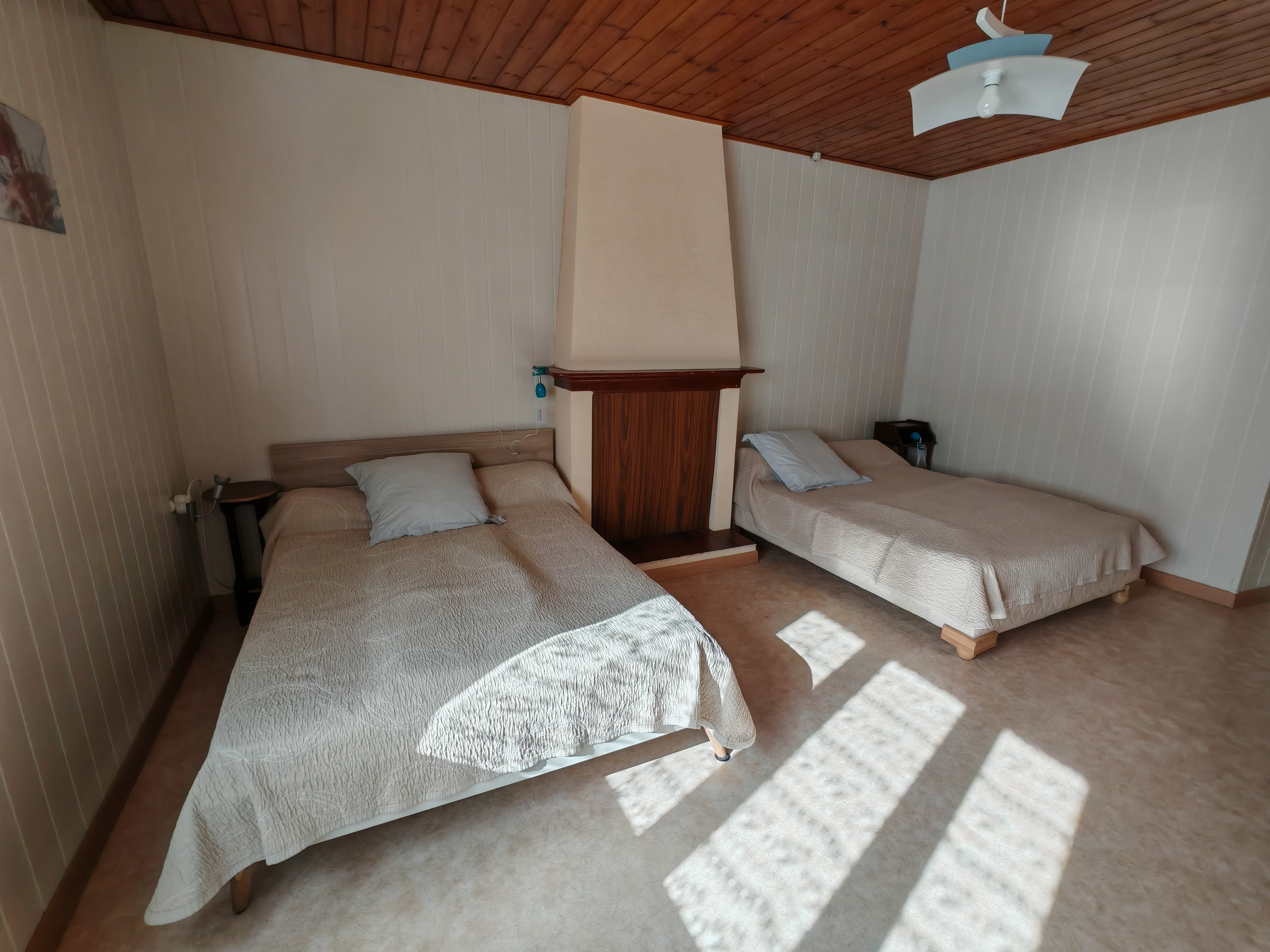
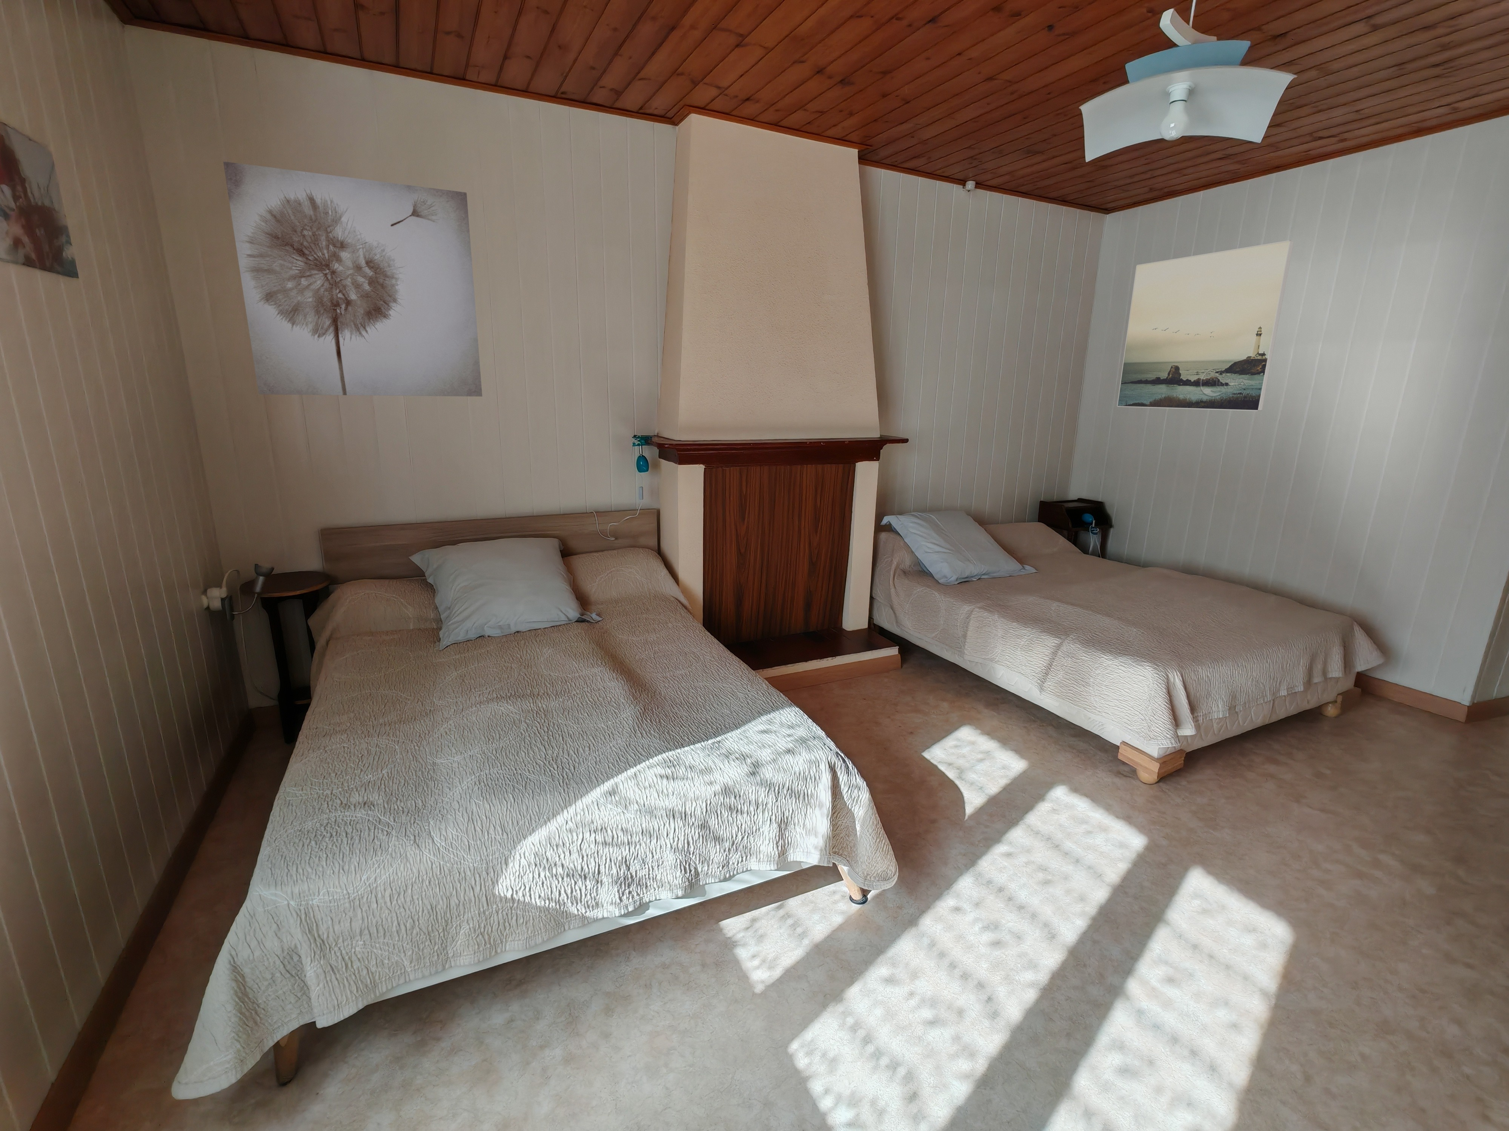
+ wall art (366, 291)
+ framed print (1195, 334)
